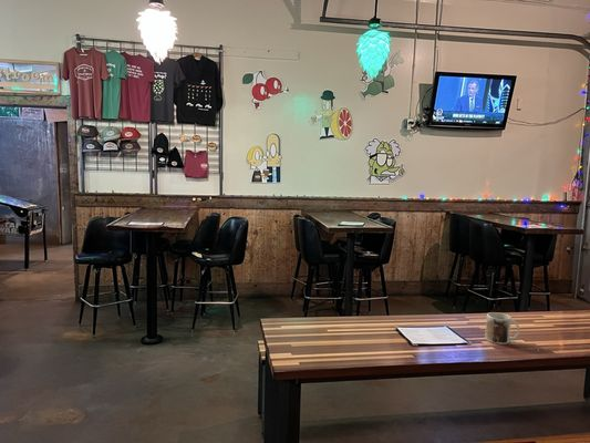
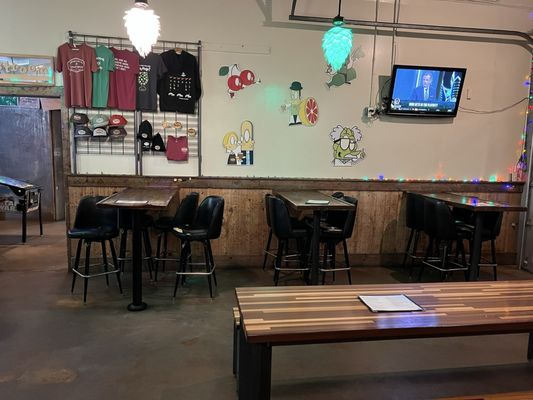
- mug (500, 328)
